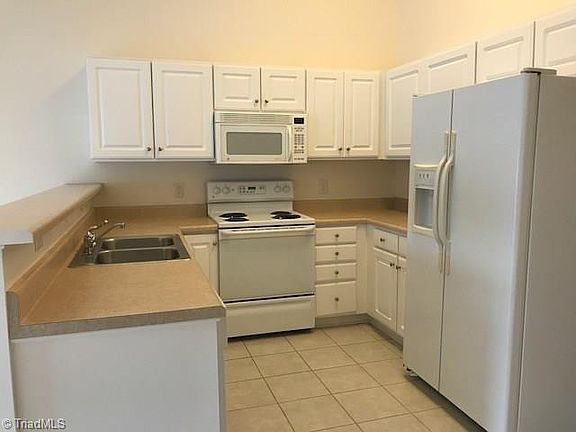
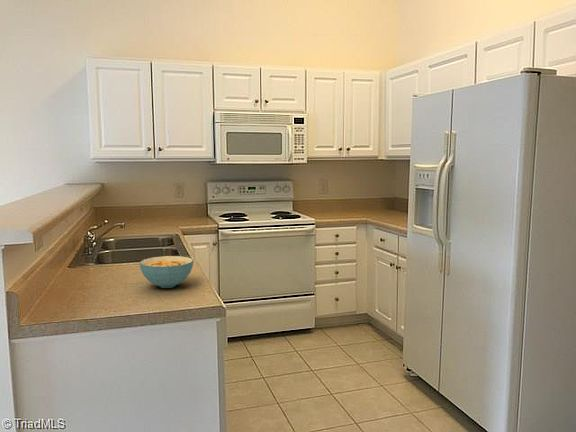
+ cereal bowl (167, 273)
